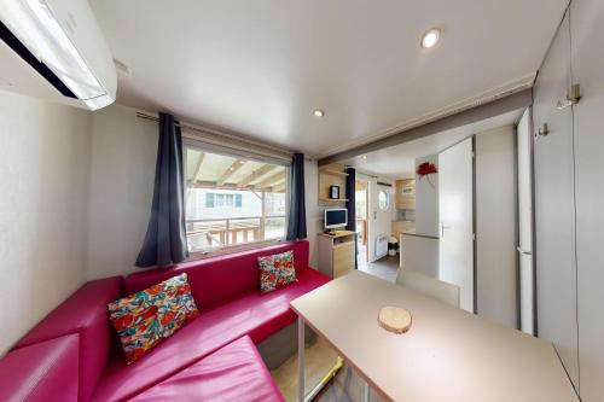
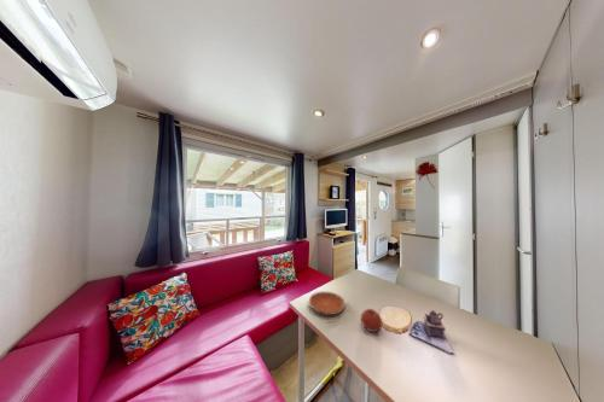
+ teapot (431, 321)
+ fruit (371, 317)
+ saucer (326, 303)
